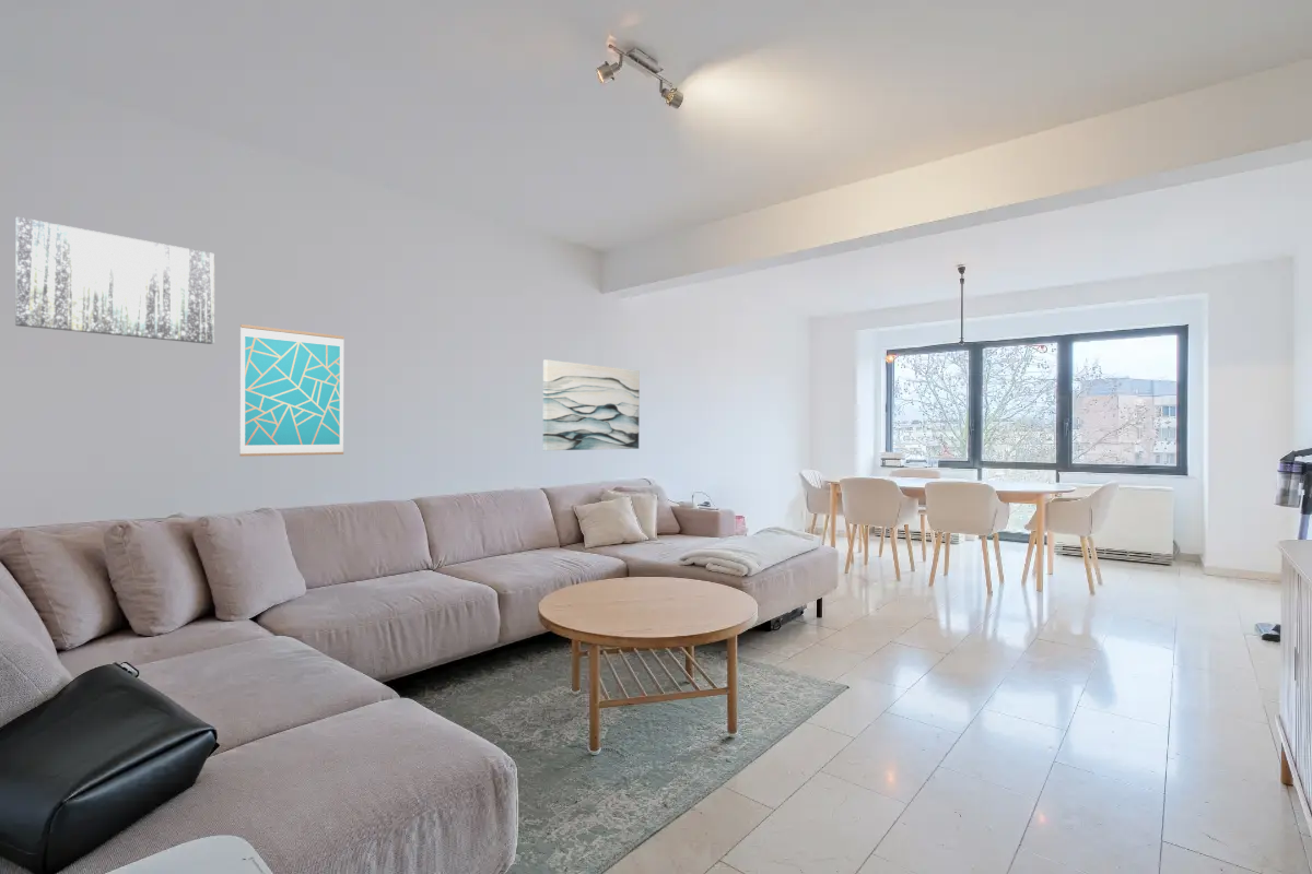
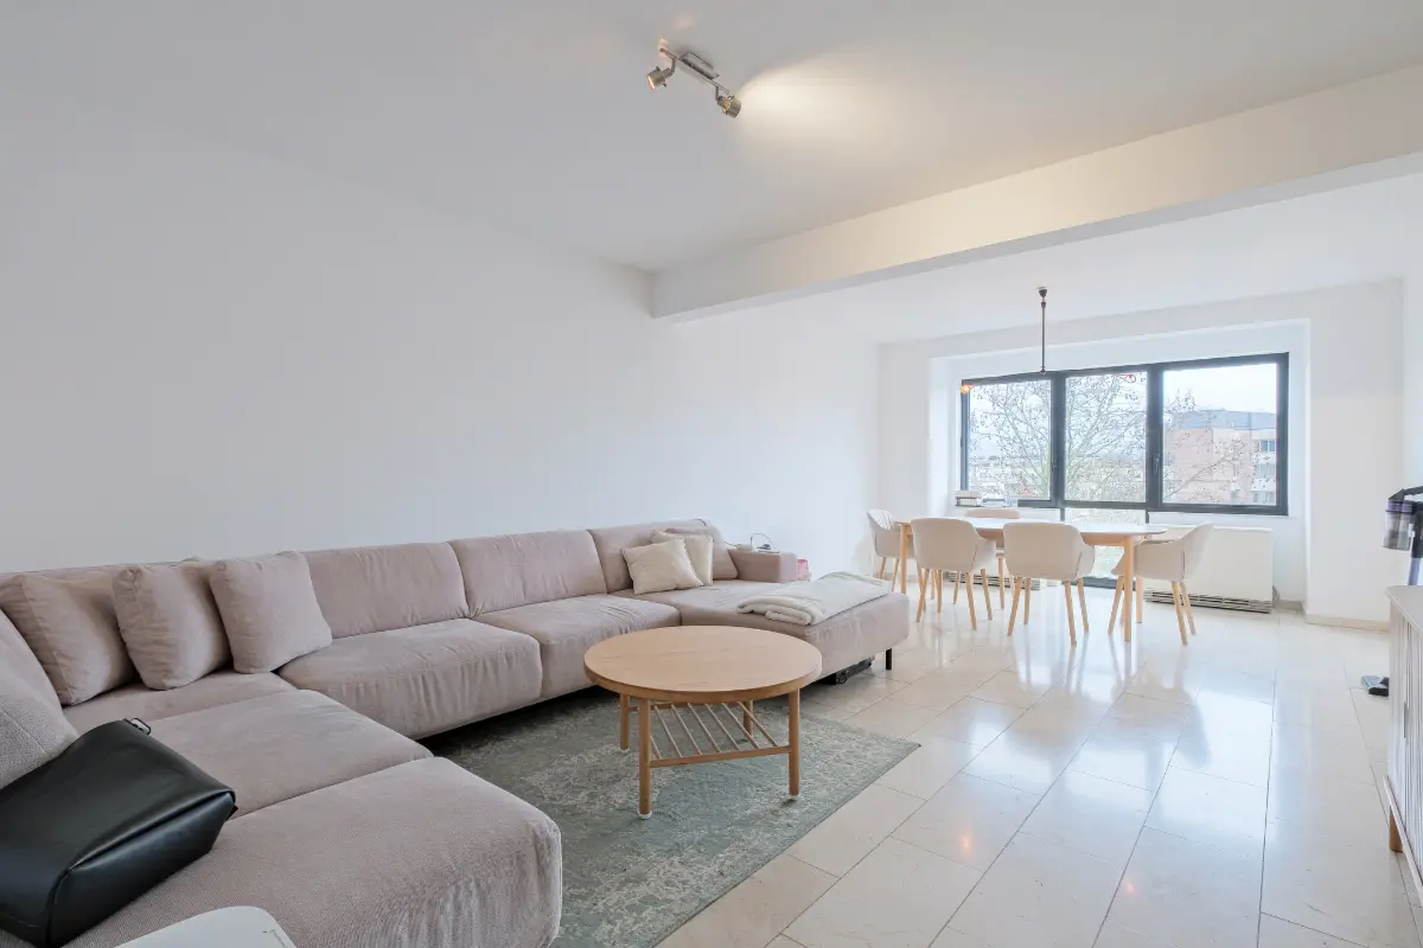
- wall art (122, 286)
- wall art (594, 408)
- wall art (294, 392)
